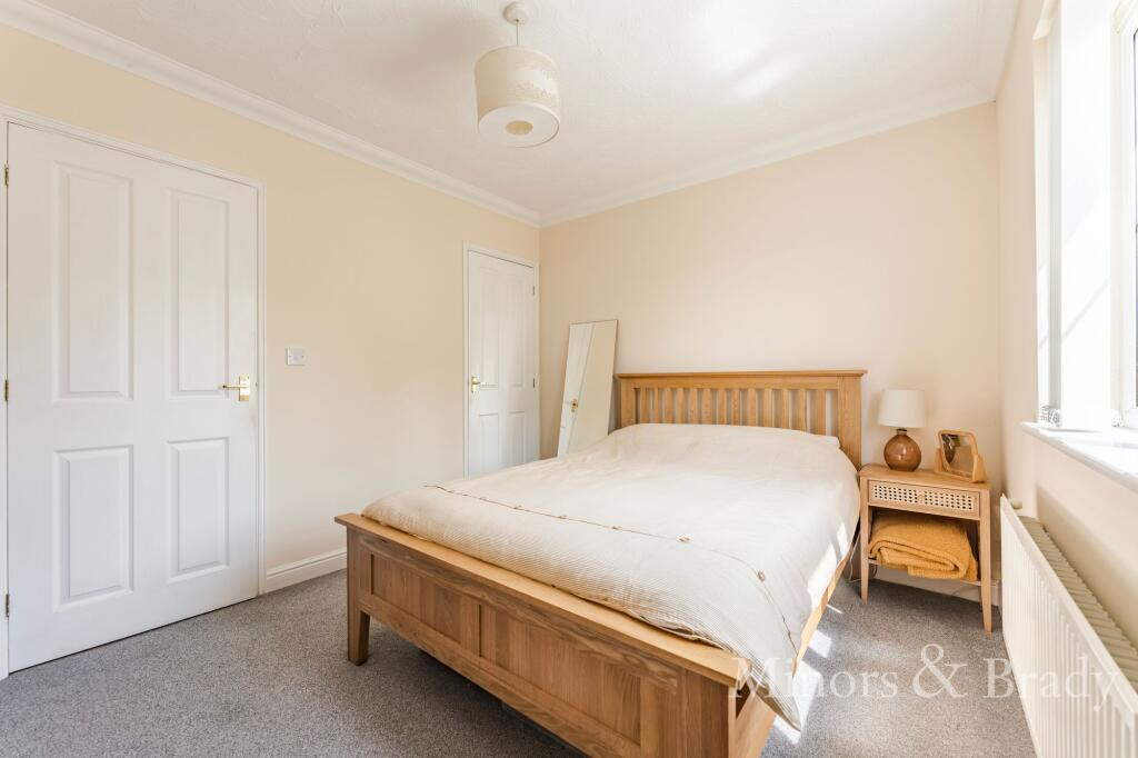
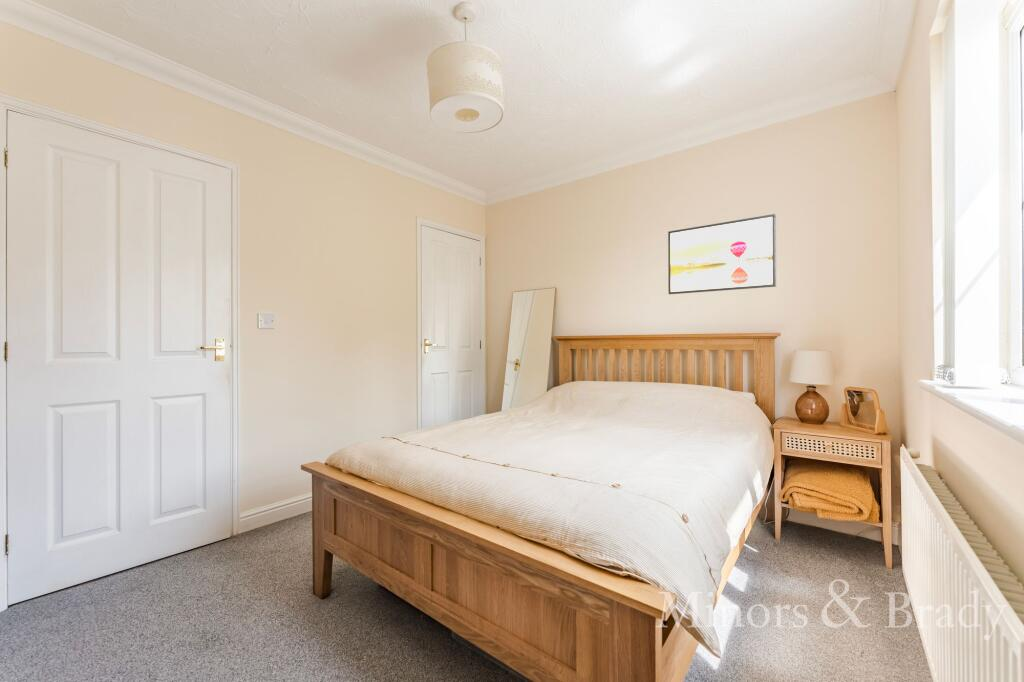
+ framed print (718, 257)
